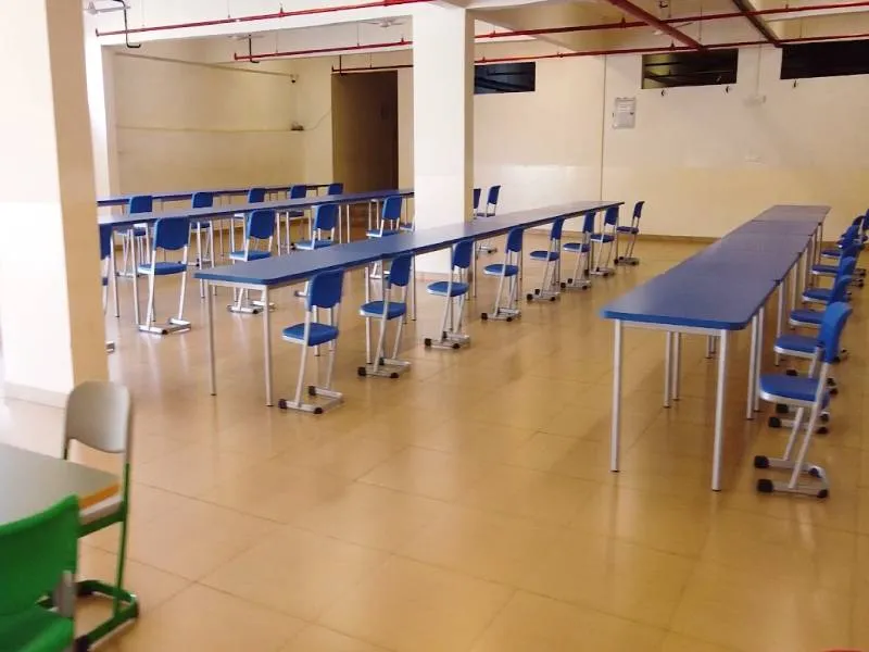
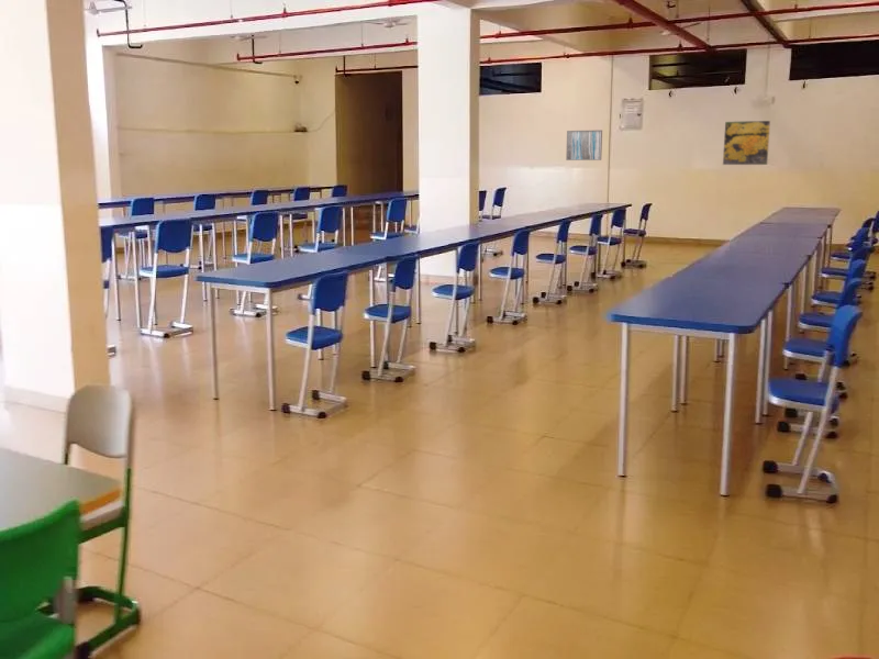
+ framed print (746, 143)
+ wall art (583, 145)
